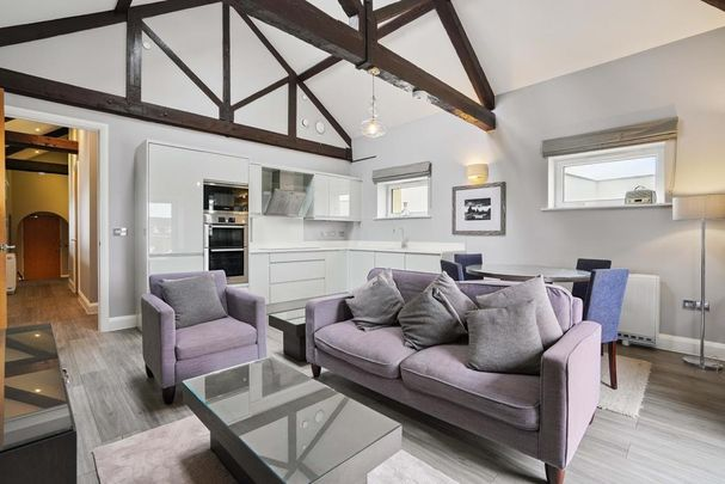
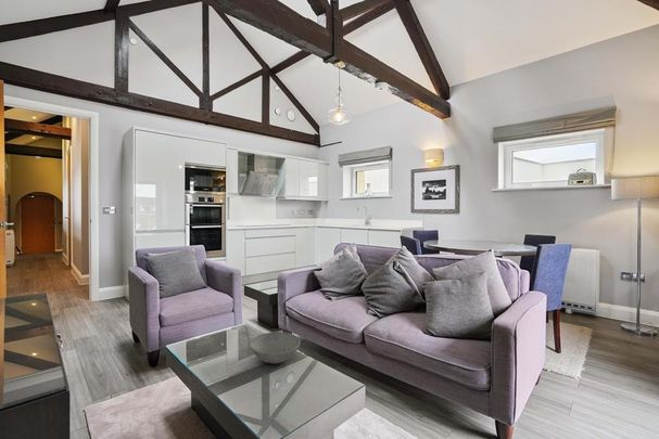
+ bowl (275, 350)
